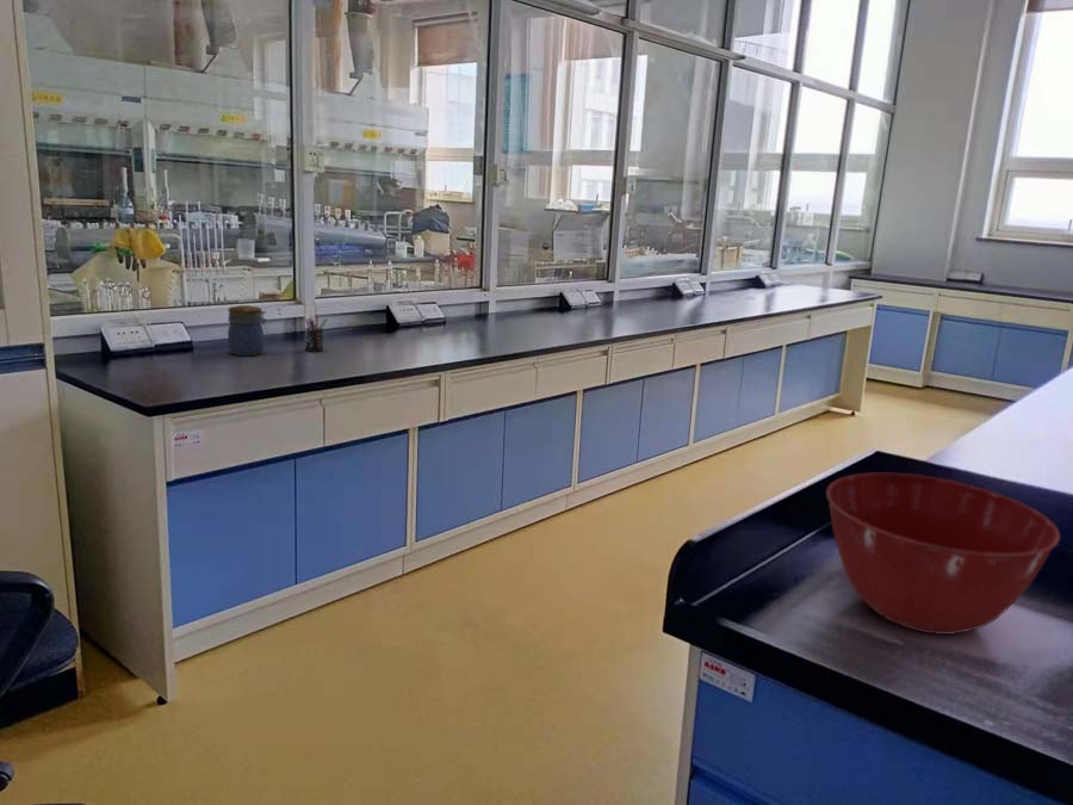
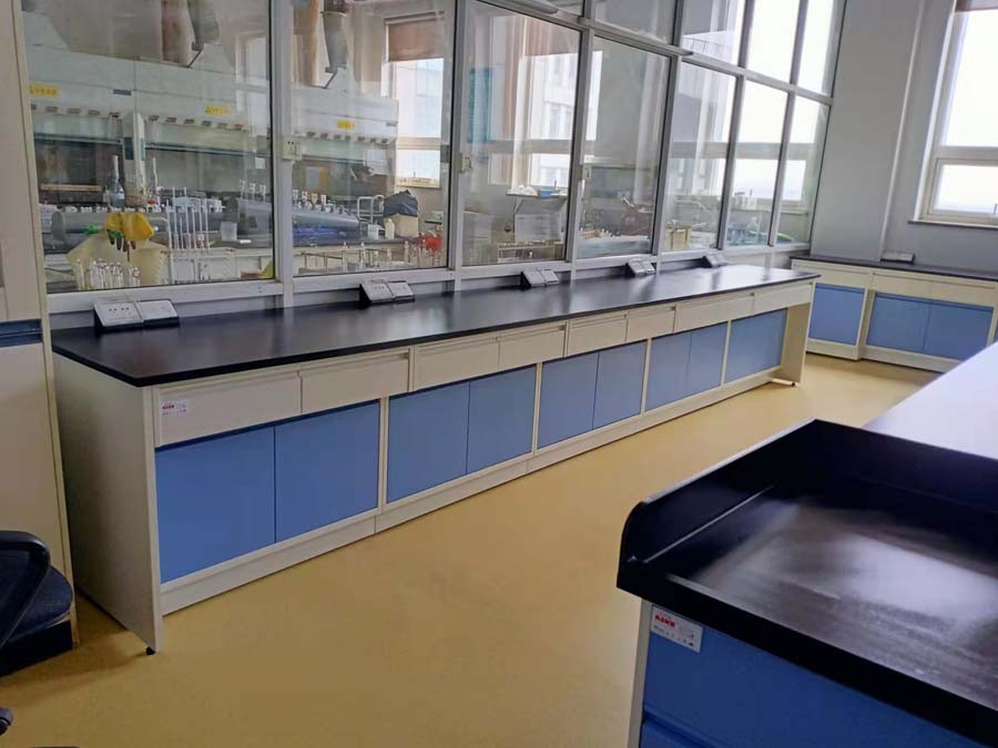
- pen holder (316, 332)
- jar (247, 329)
- mixing bowl (928, 559)
